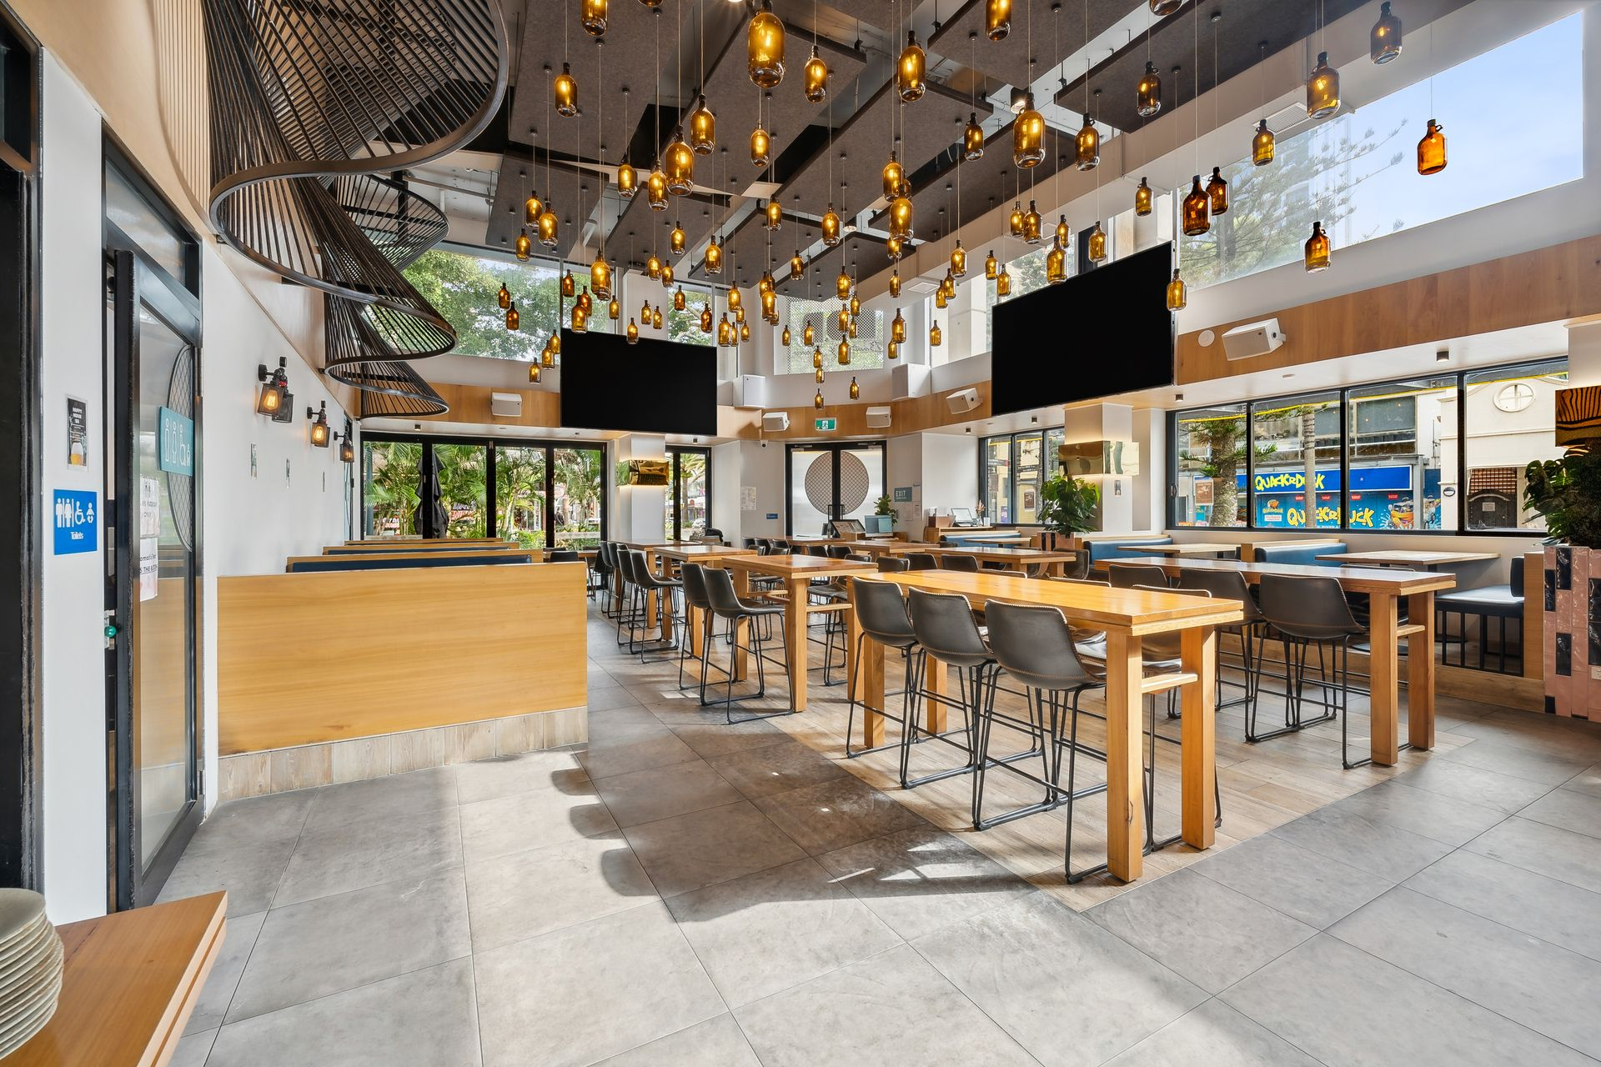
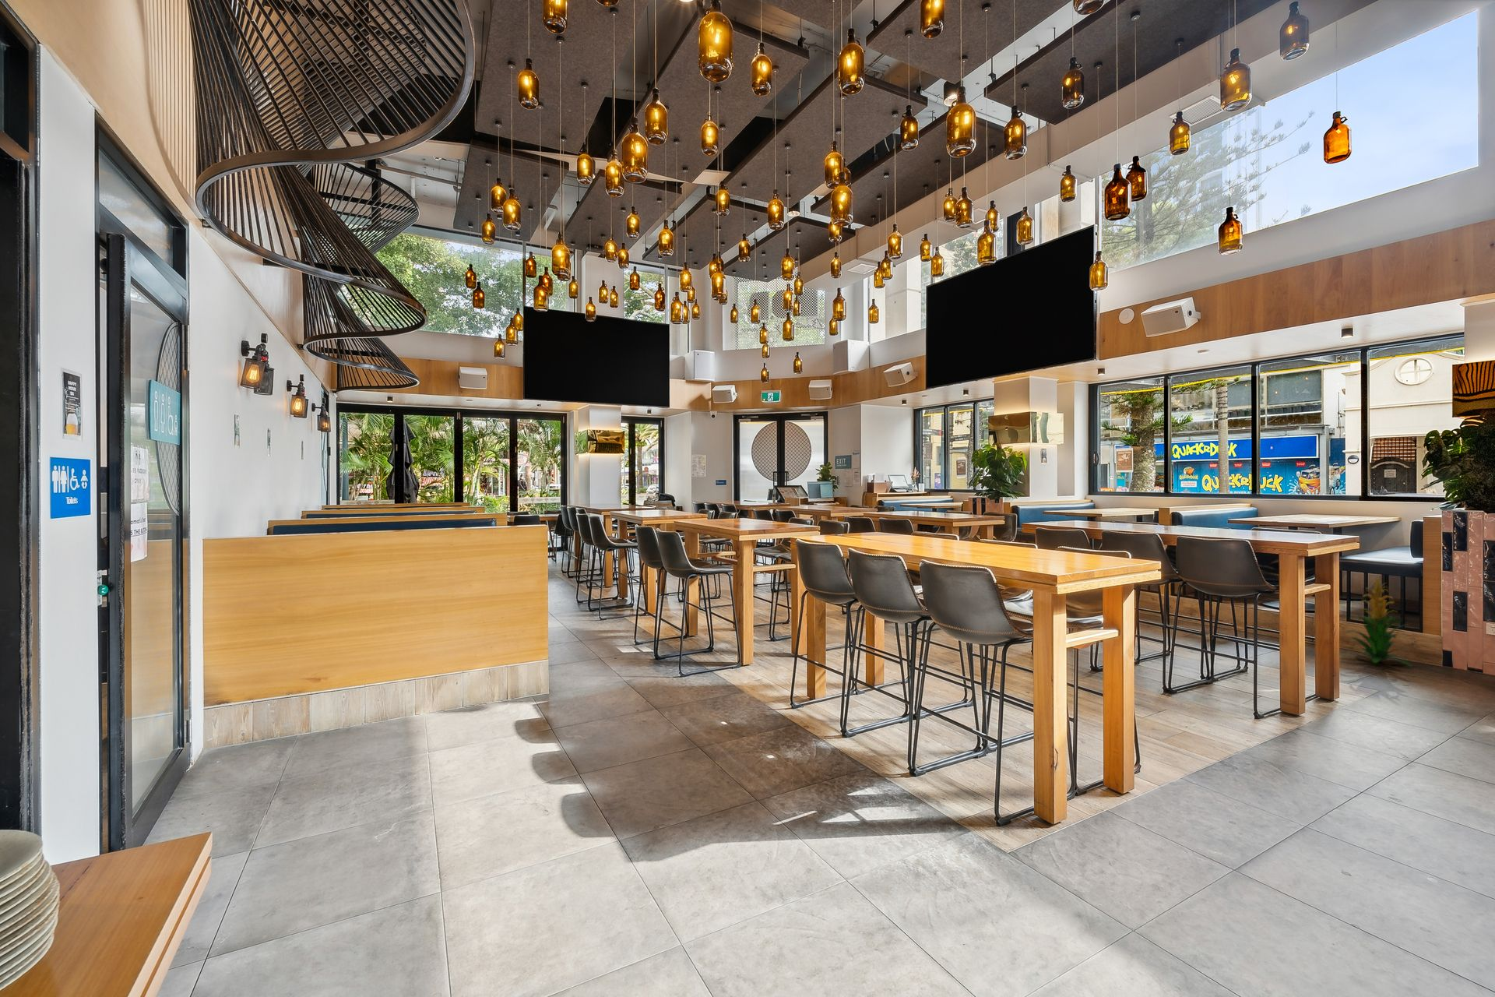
+ indoor plant (1378, 618)
